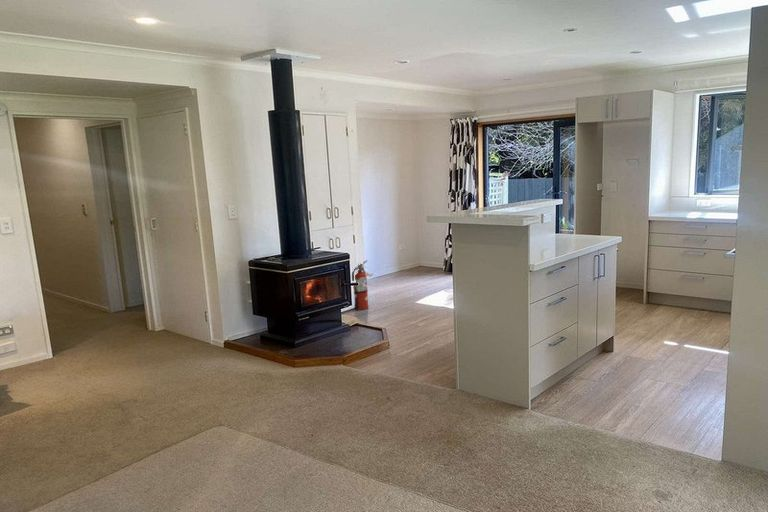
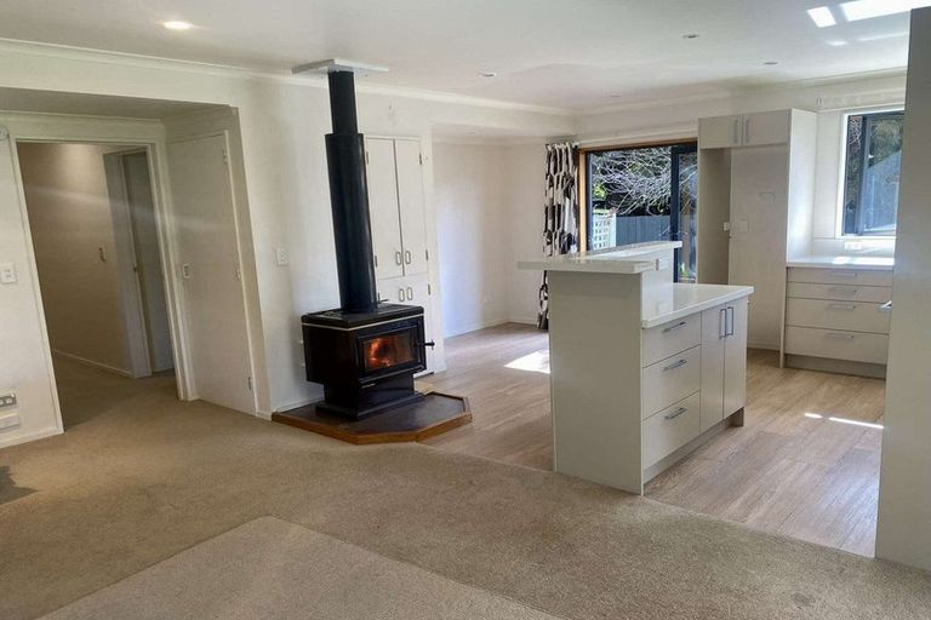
- fire extinguisher (362, 285)
